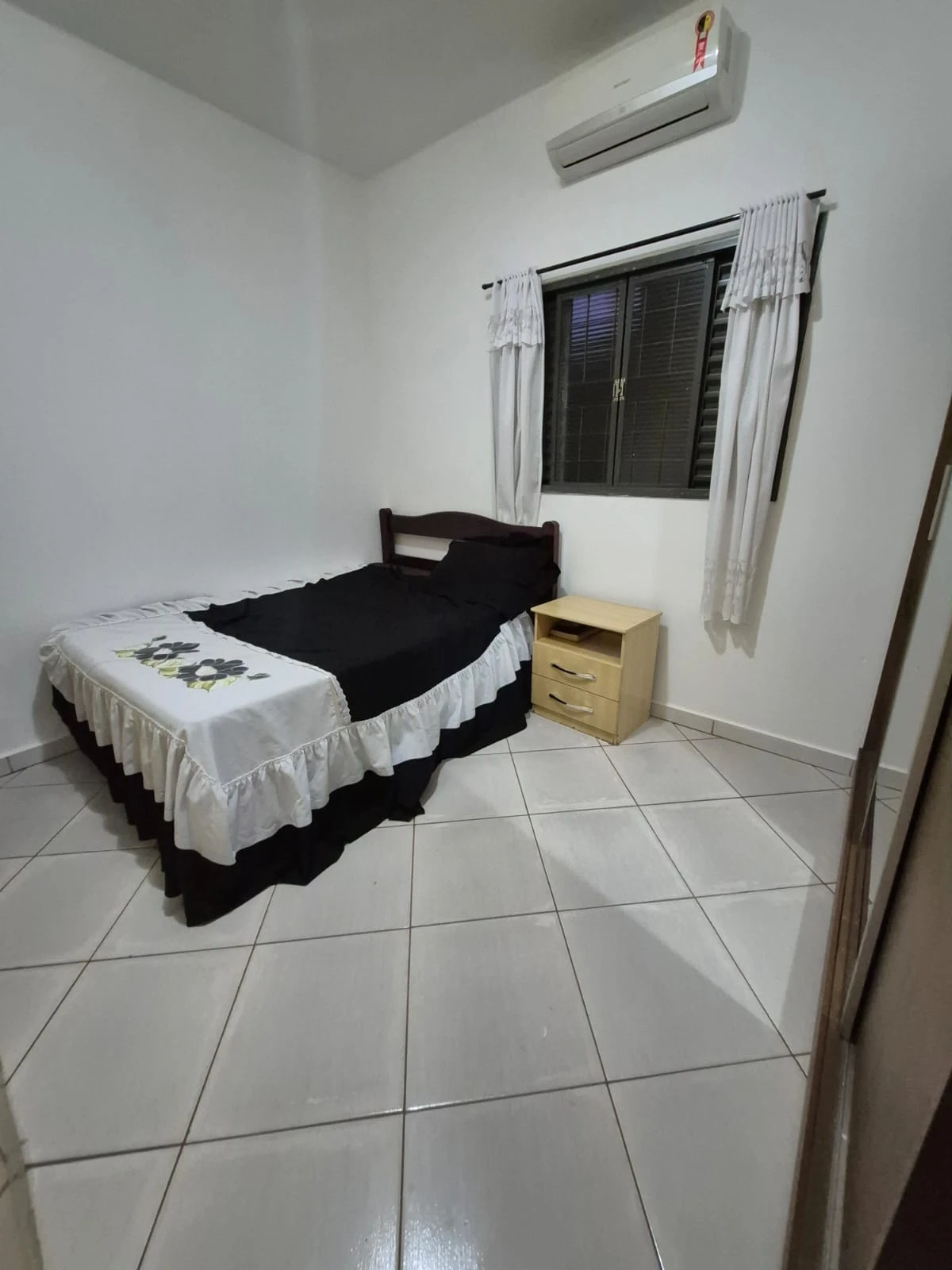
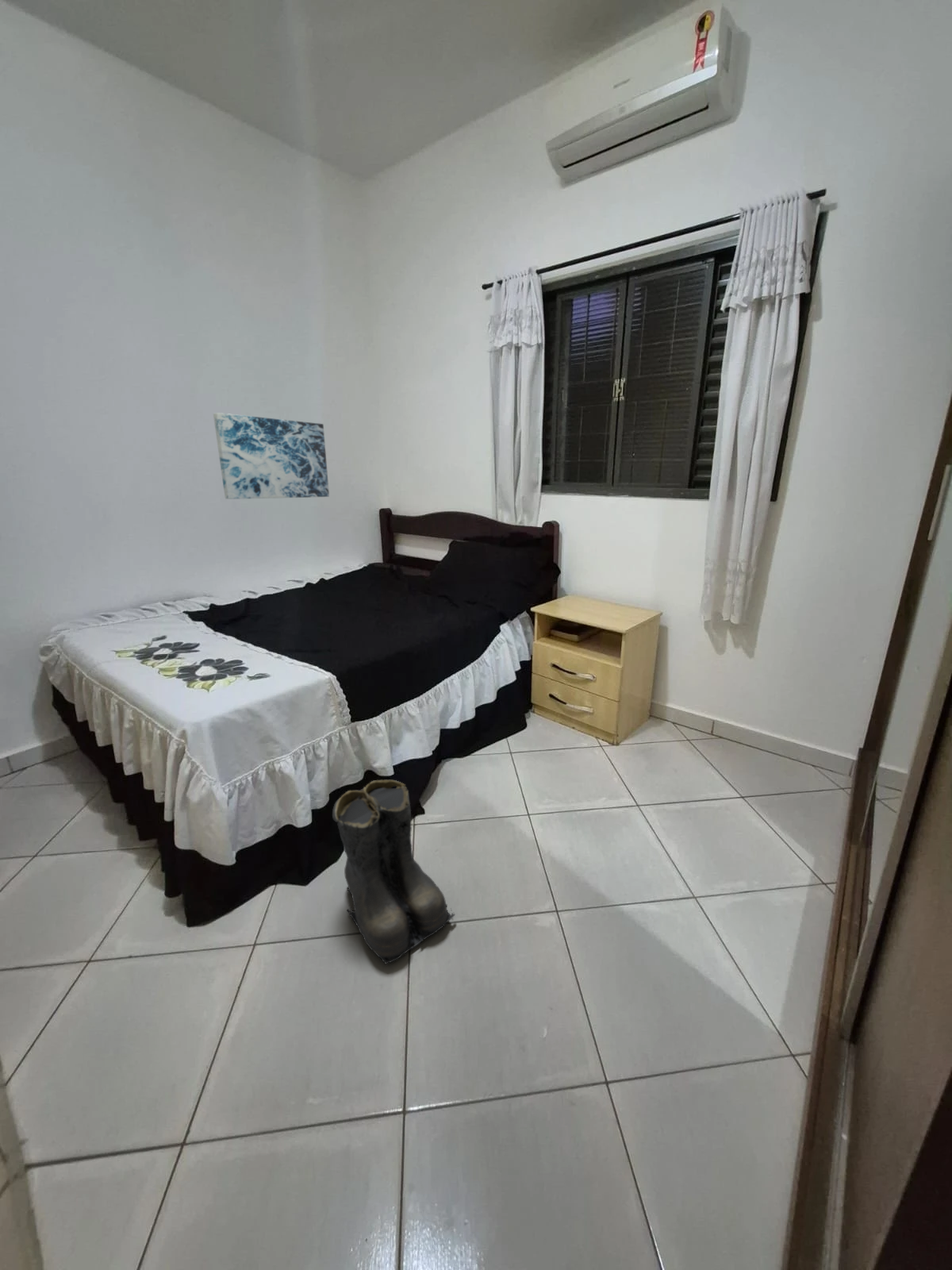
+ boots (388, 860)
+ wall art (277, 459)
